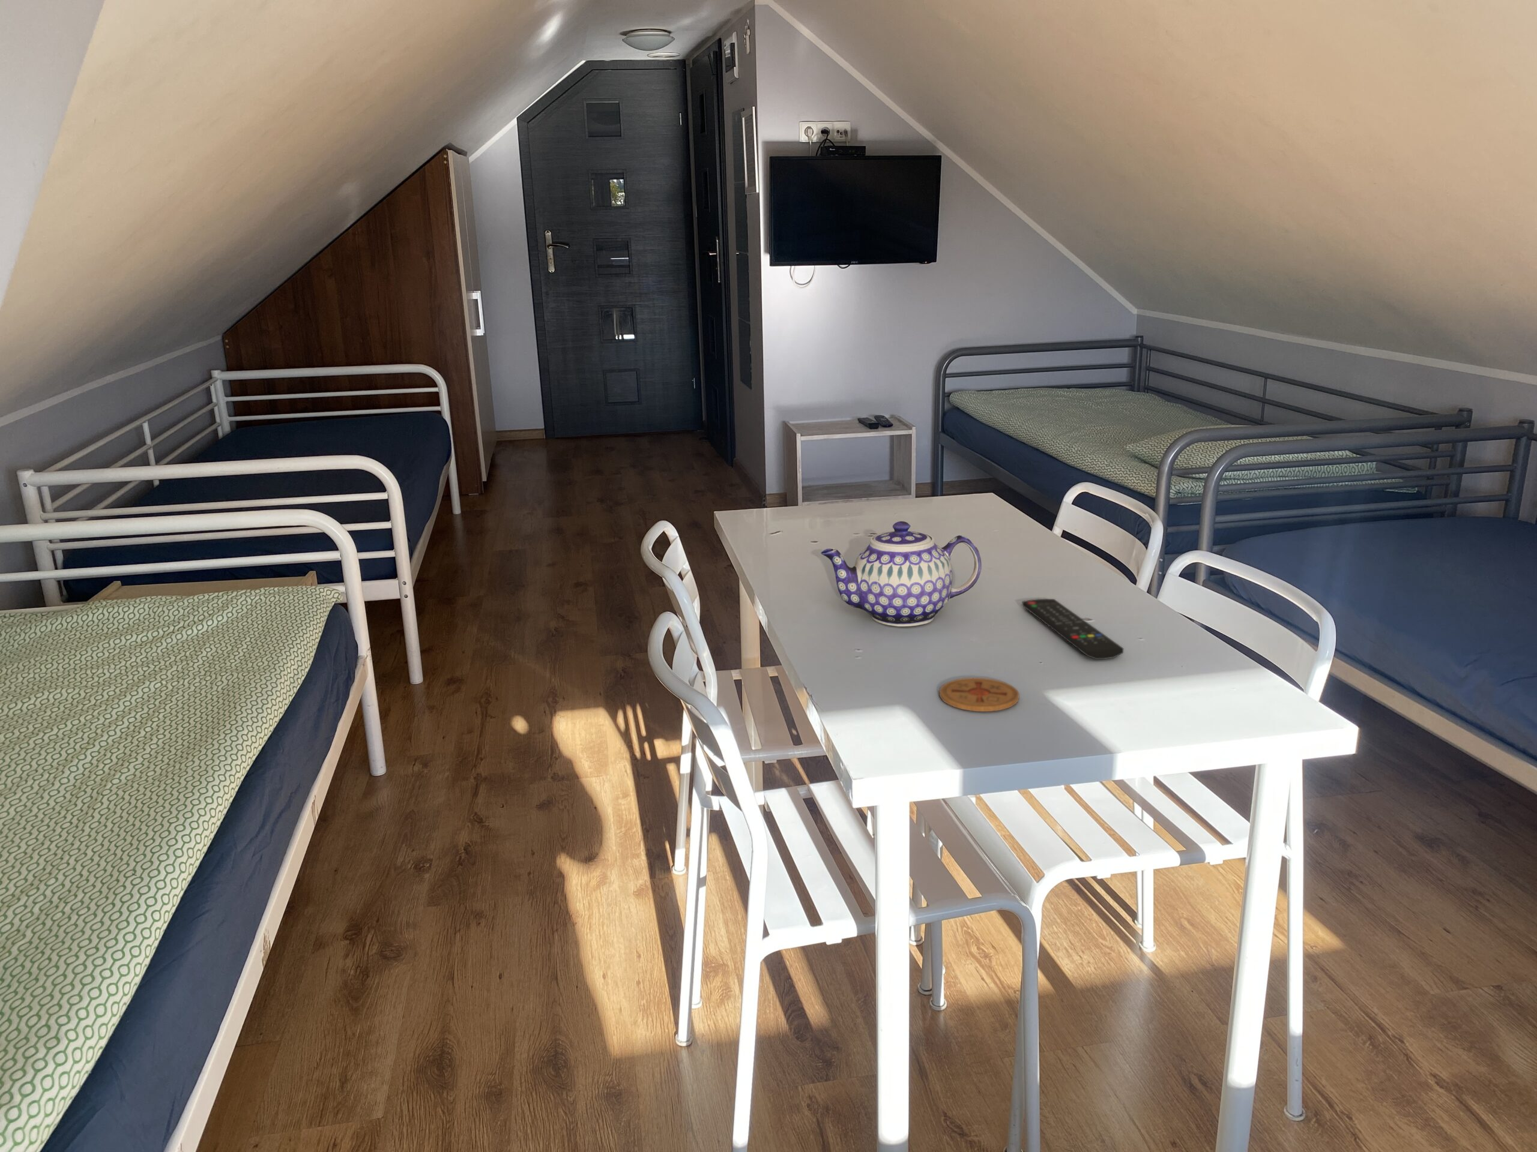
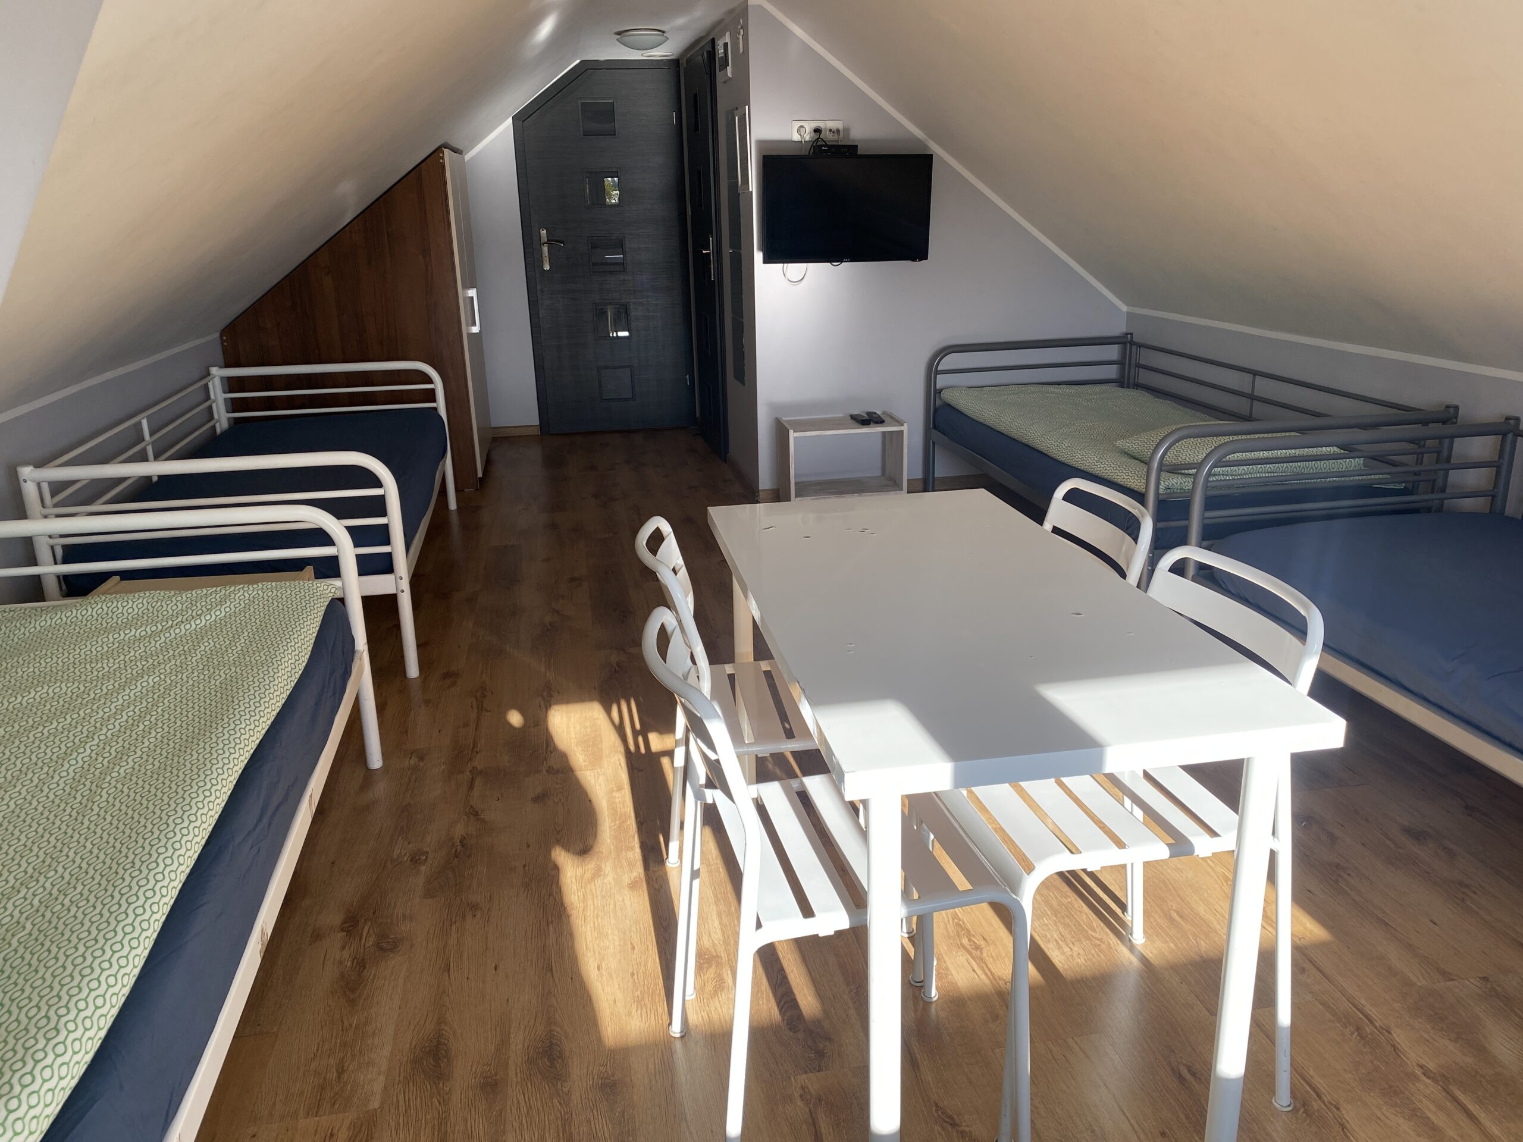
- remote control (1069, 627)
- teapot (902, 570)
- coaster (979, 693)
